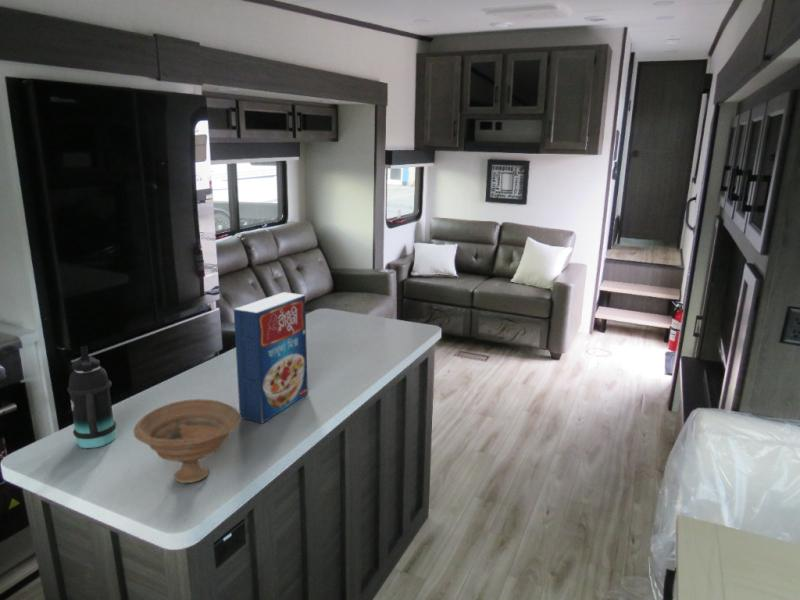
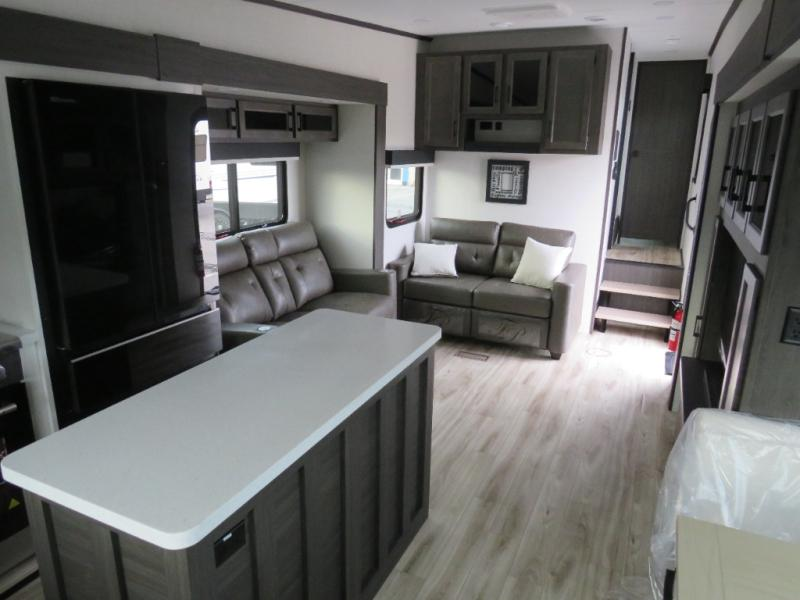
- bowl (191, 446)
- bottle (90, 398)
- cereal box (273, 354)
